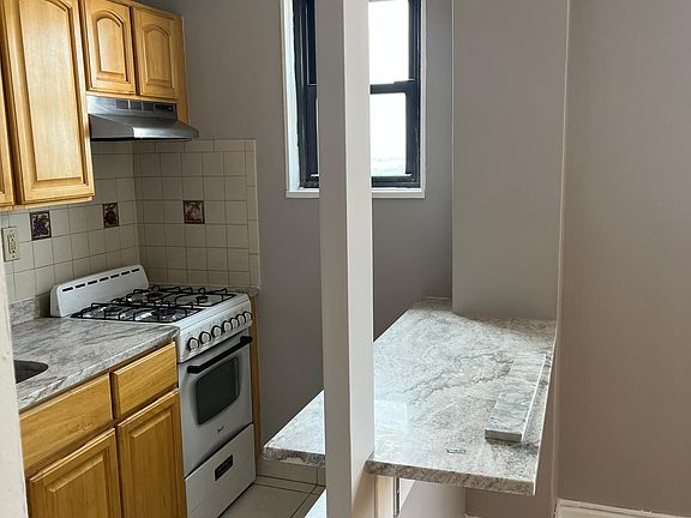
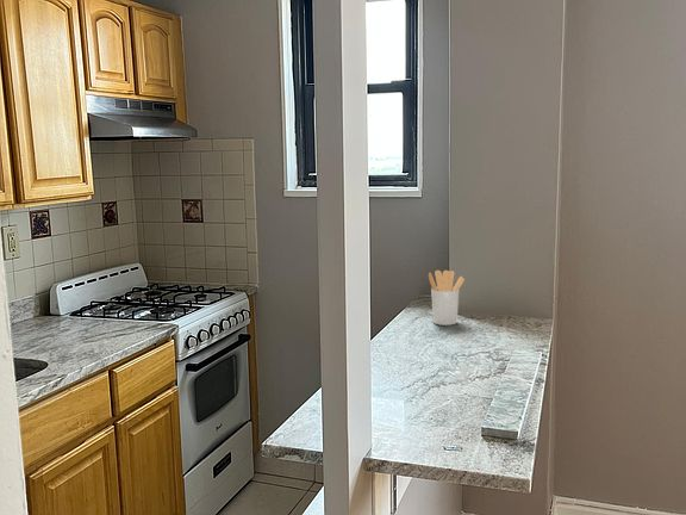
+ utensil holder (444, 296)
